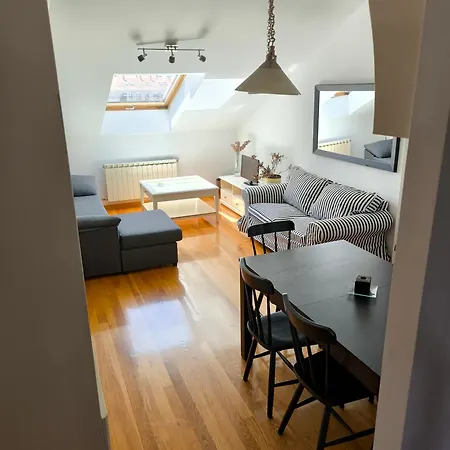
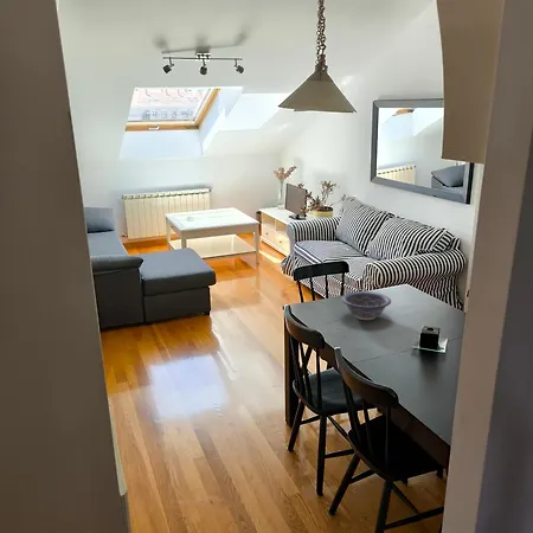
+ decorative bowl (365, 307)
